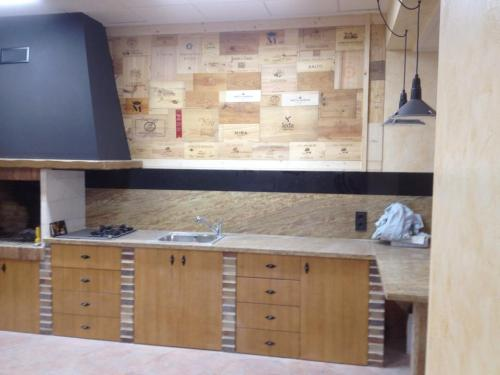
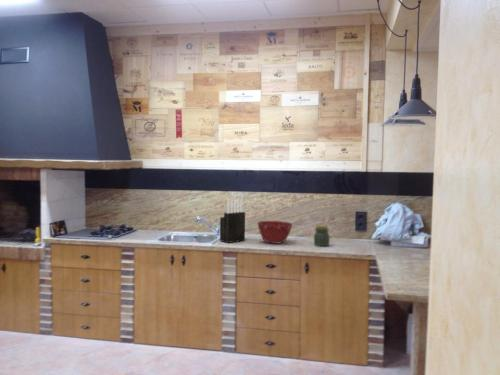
+ jar (321, 235)
+ mixing bowl (274, 232)
+ knife block (231, 219)
